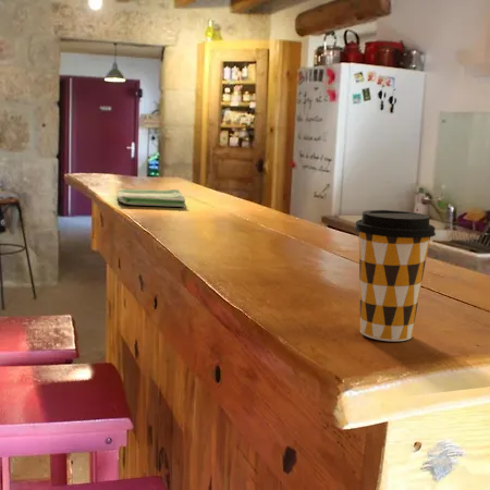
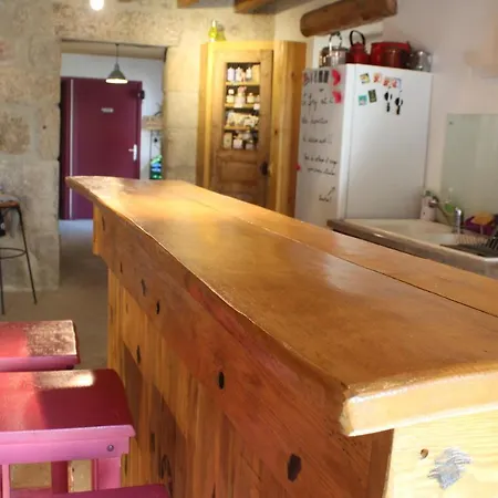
- coffee cup (390, 274)
- dish towel (150, 196)
